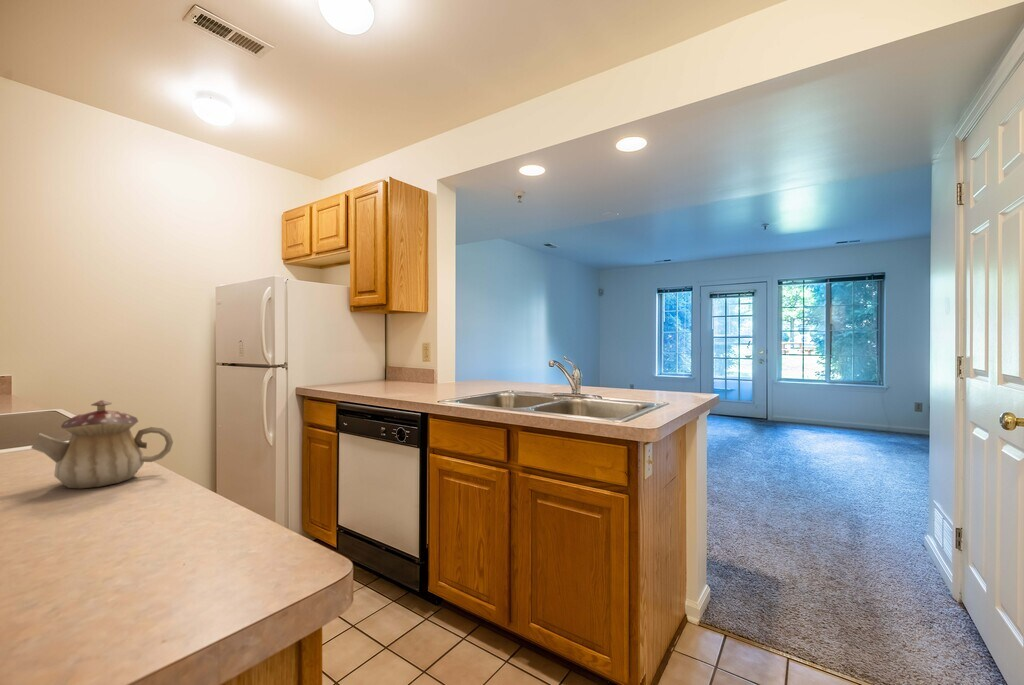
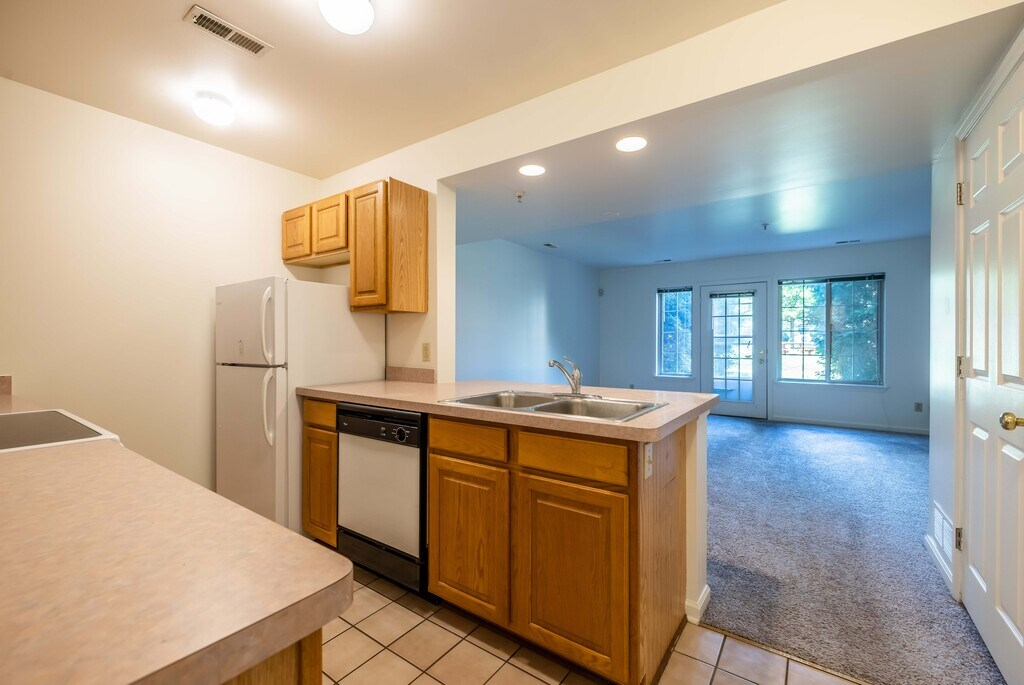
- teapot (107, 439)
